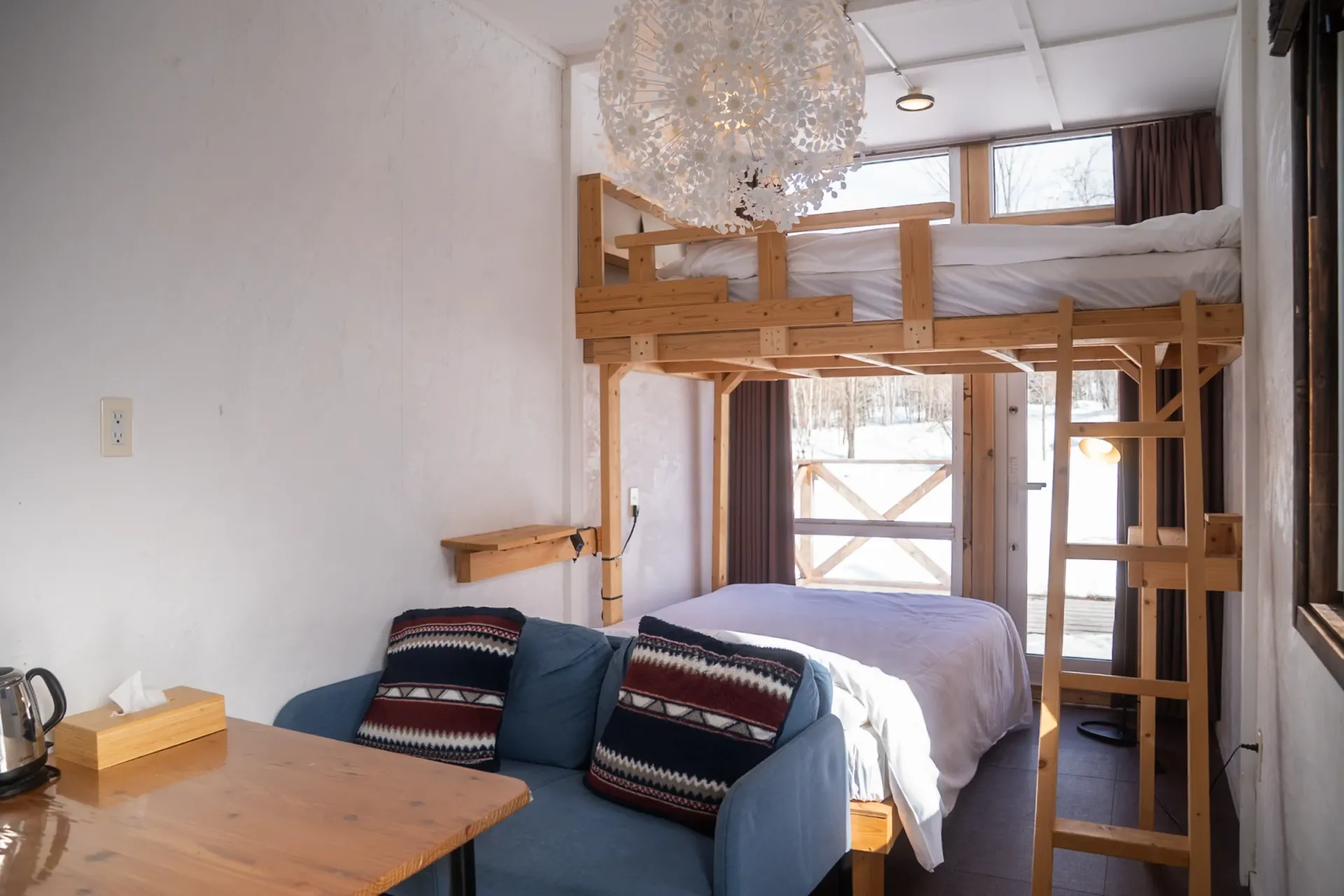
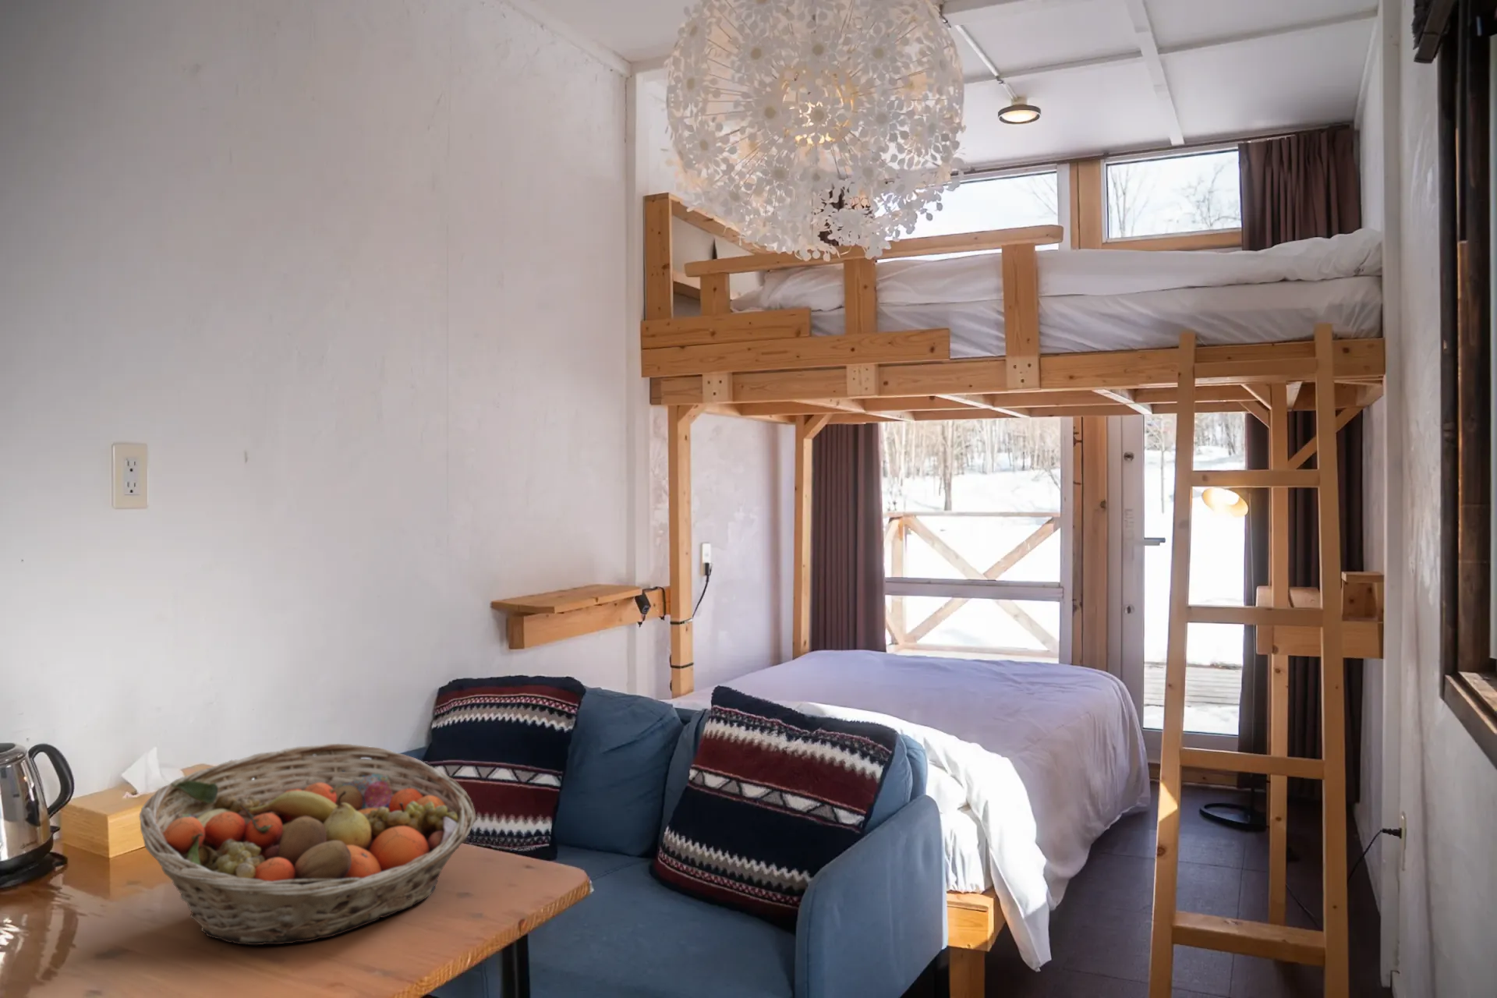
+ fruit basket (316, 835)
